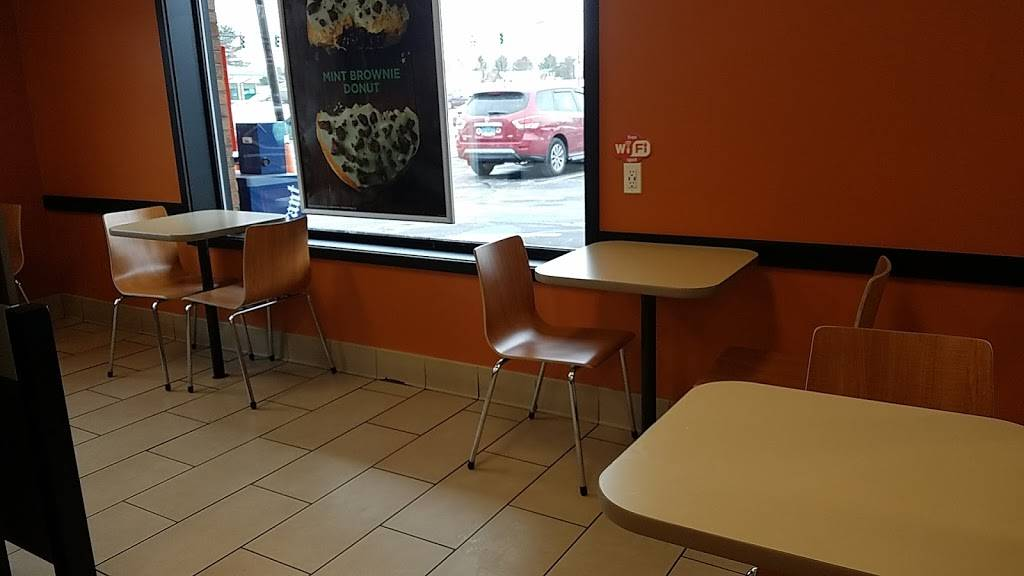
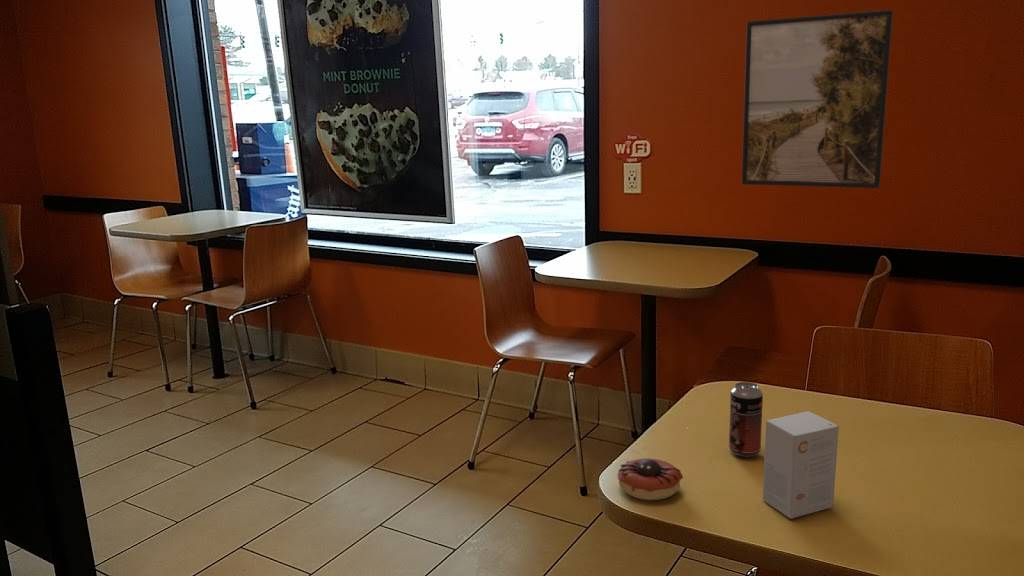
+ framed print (812, 103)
+ small box (799, 463)
+ donut (649, 474)
+ beverage can (745, 419)
